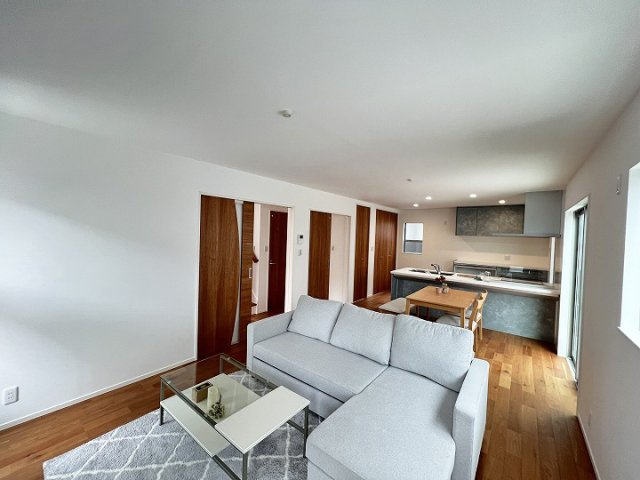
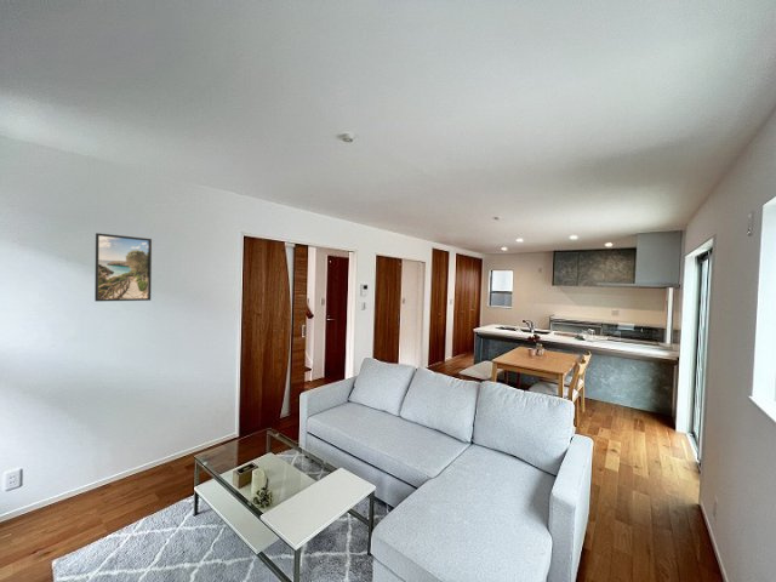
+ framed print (124, 268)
